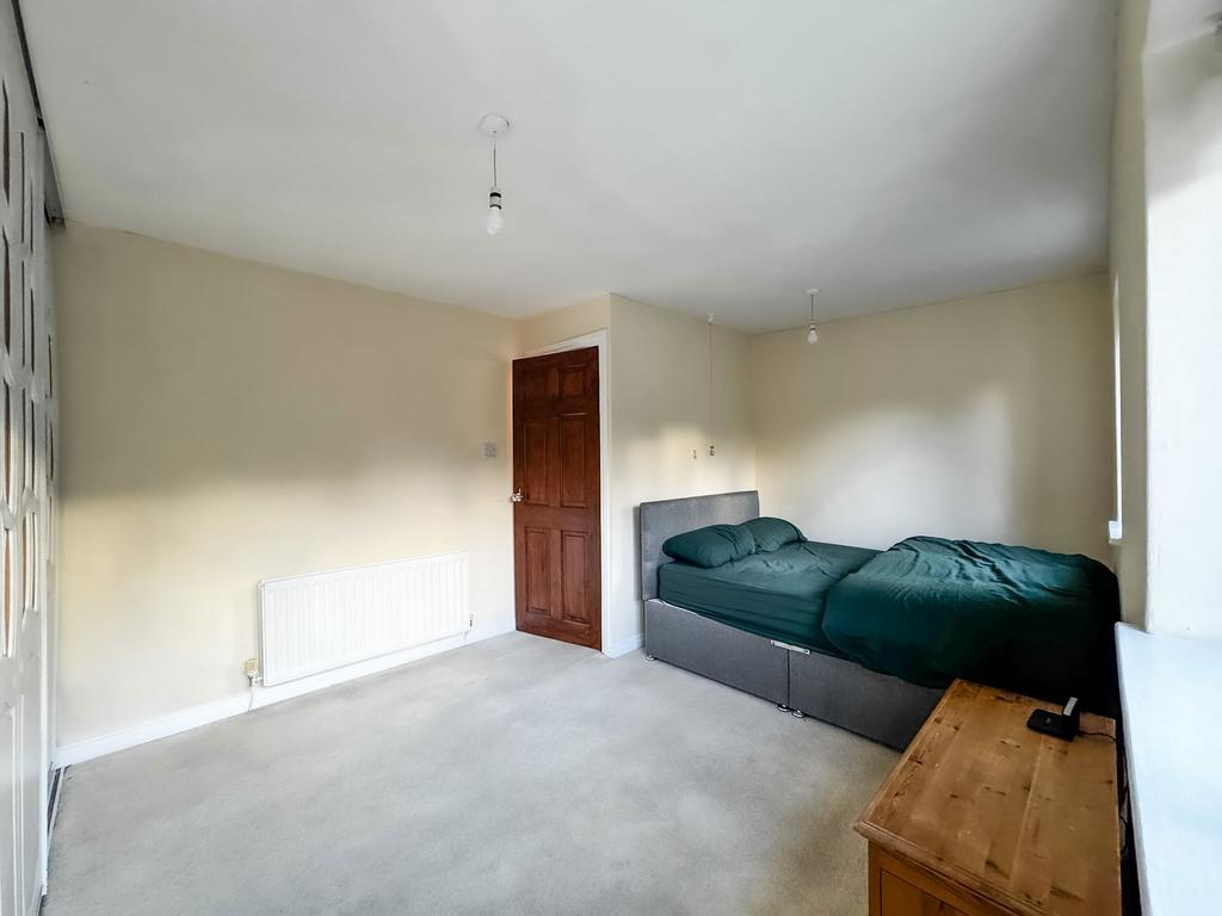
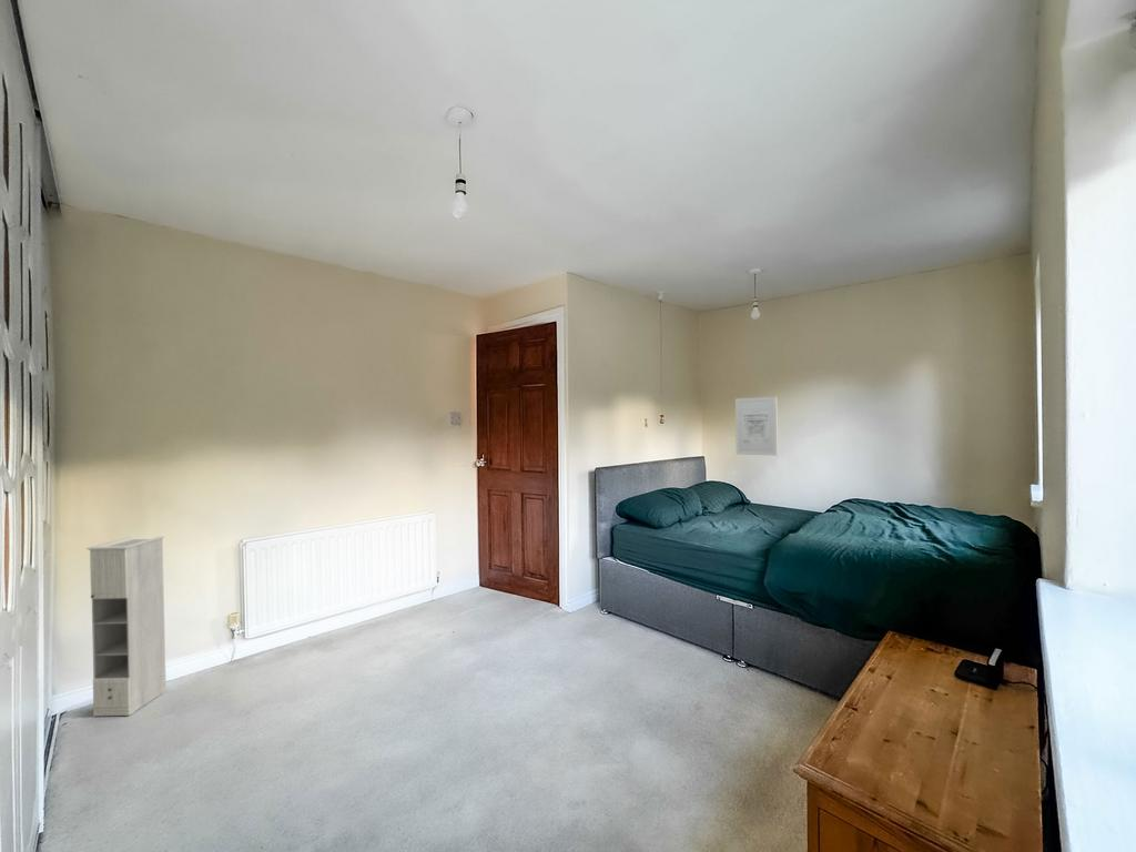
+ cabinet (129, 622)
+ wall art (755, 426)
